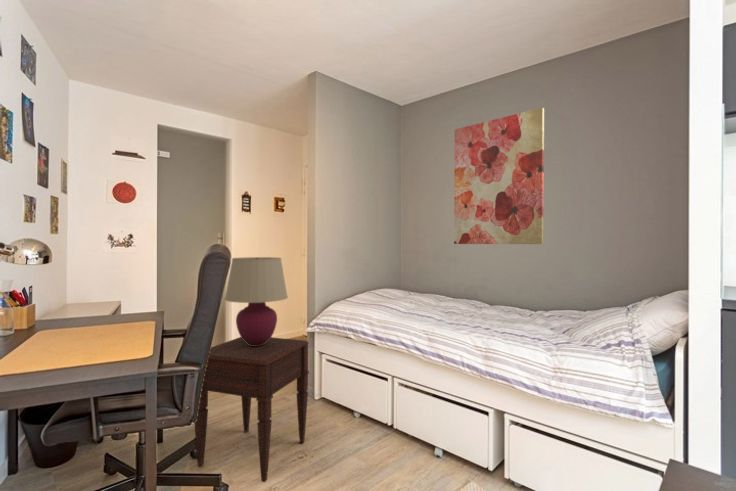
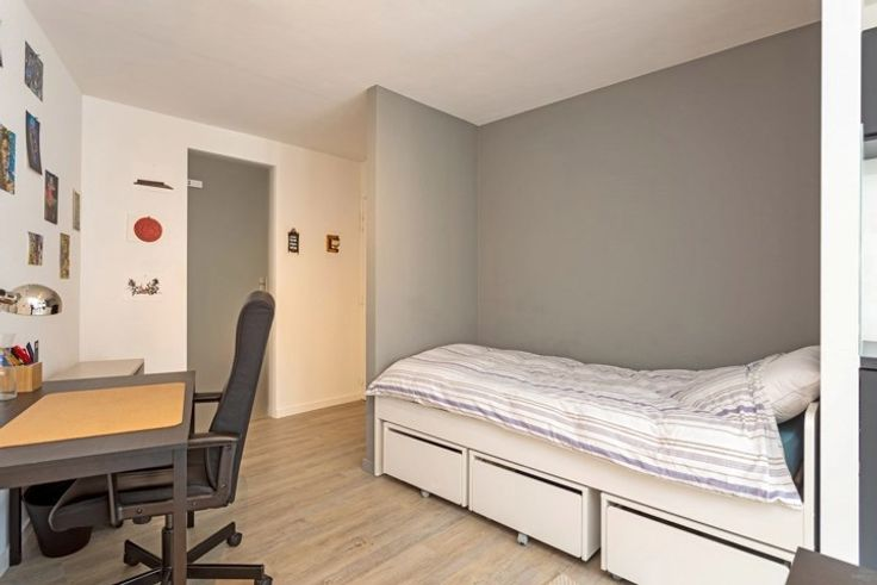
- table lamp (256, 300)
- wall art (495, 181)
- nightstand (256, 399)
